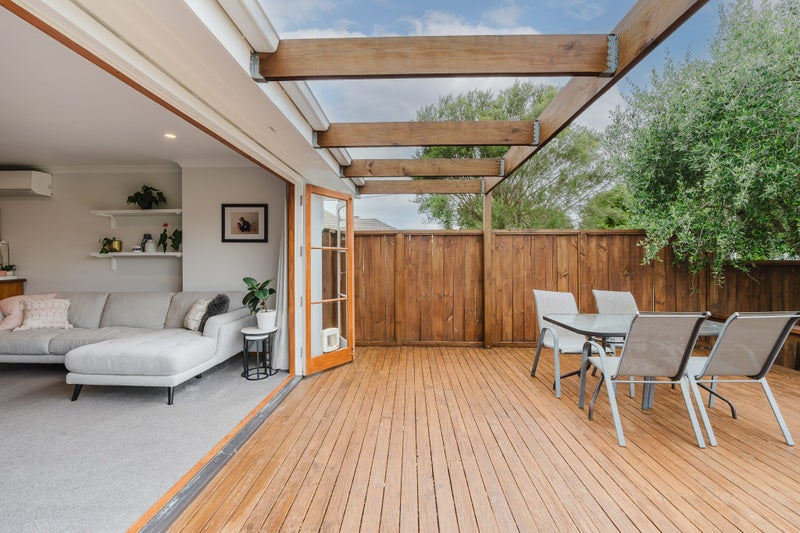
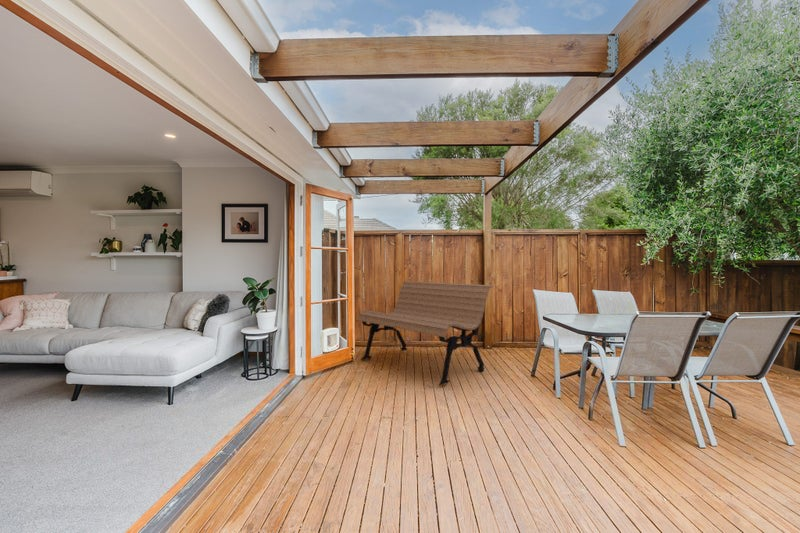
+ bench (421, 324)
